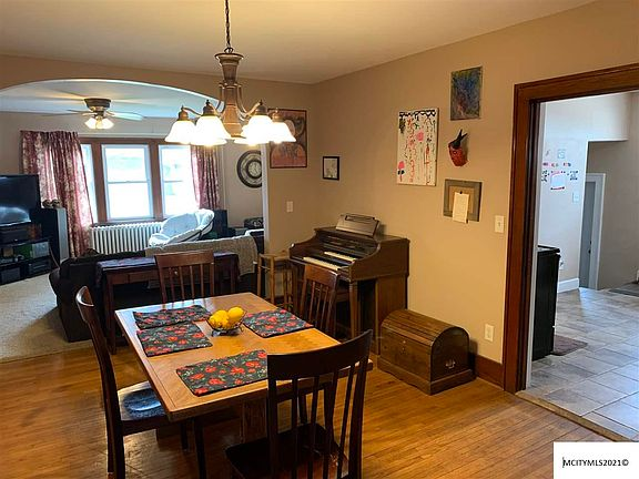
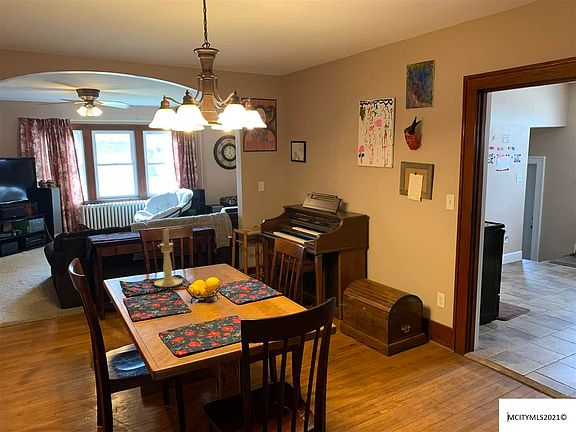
+ candle holder (167, 256)
